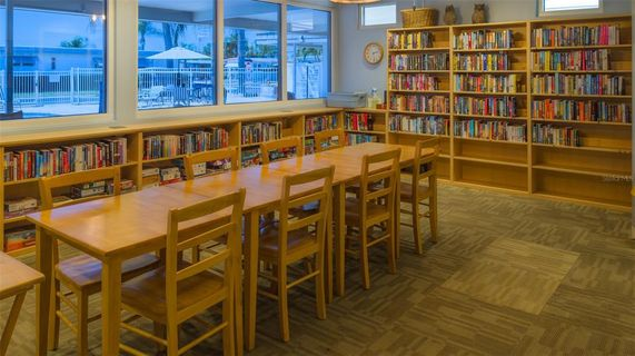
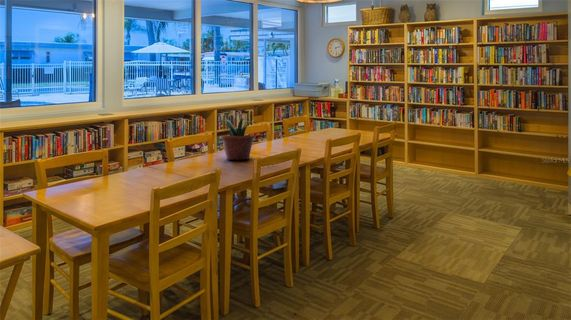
+ potted plant (235, 138)
